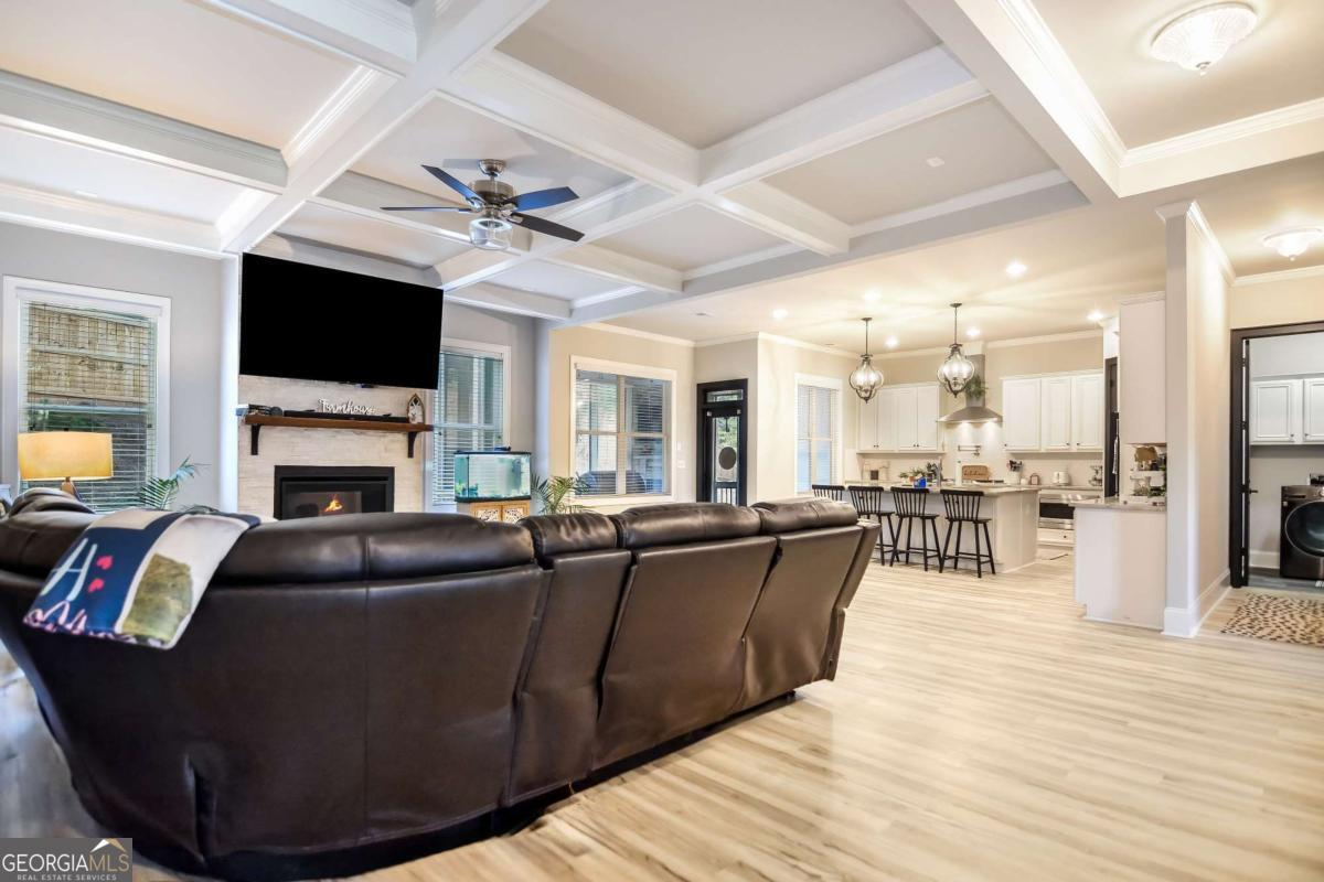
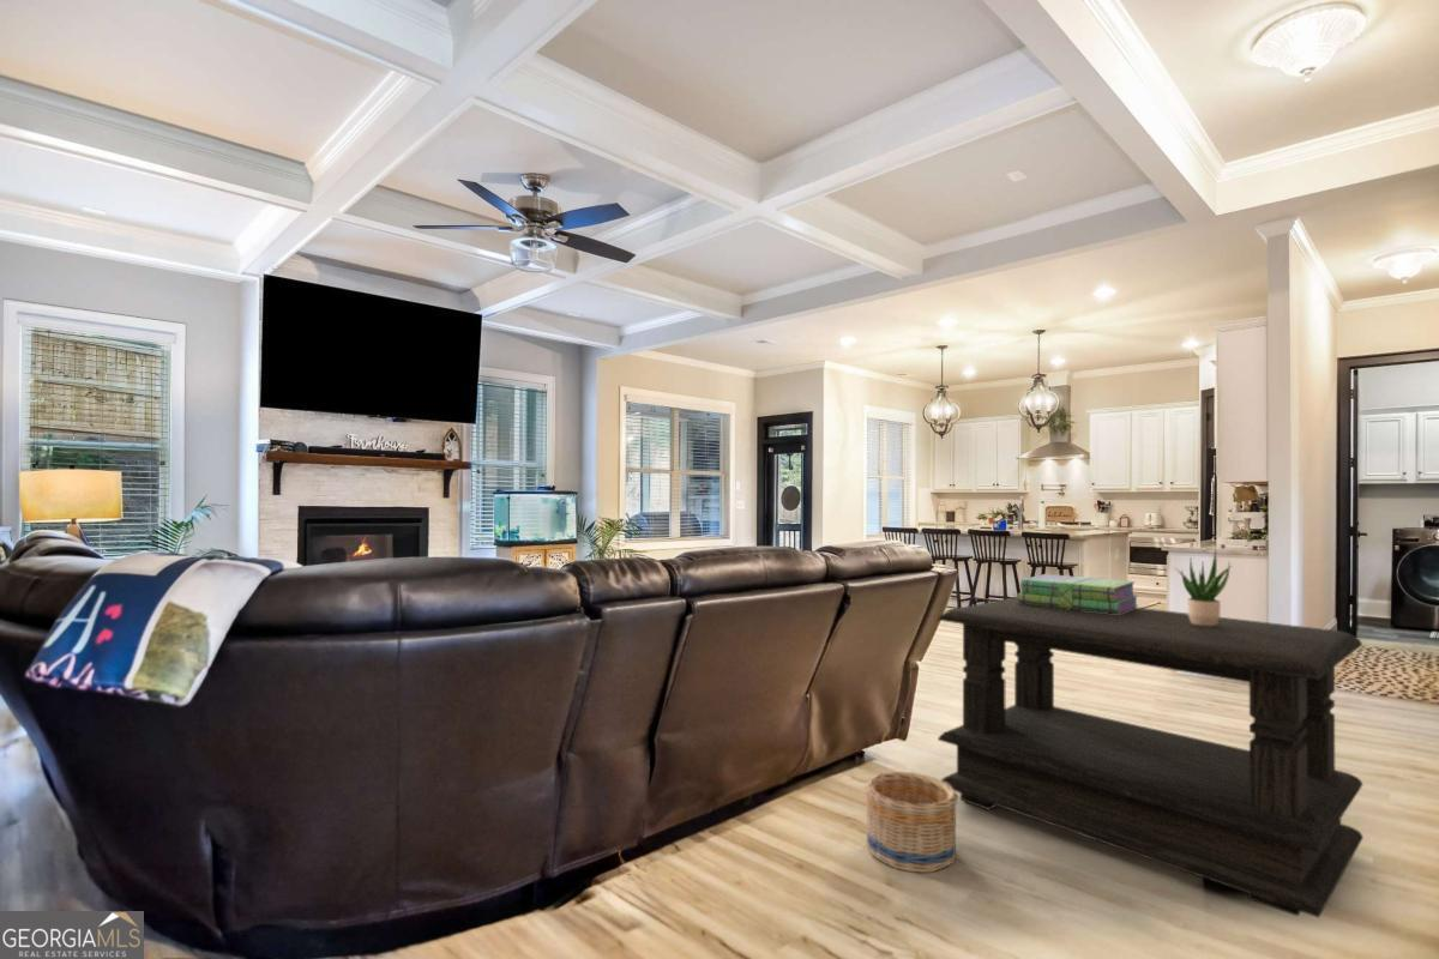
+ coffee table (1133, 724)
+ stack of books (1077, 591)
+ basket (910, 819)
+ potted plant (1205, 585)
